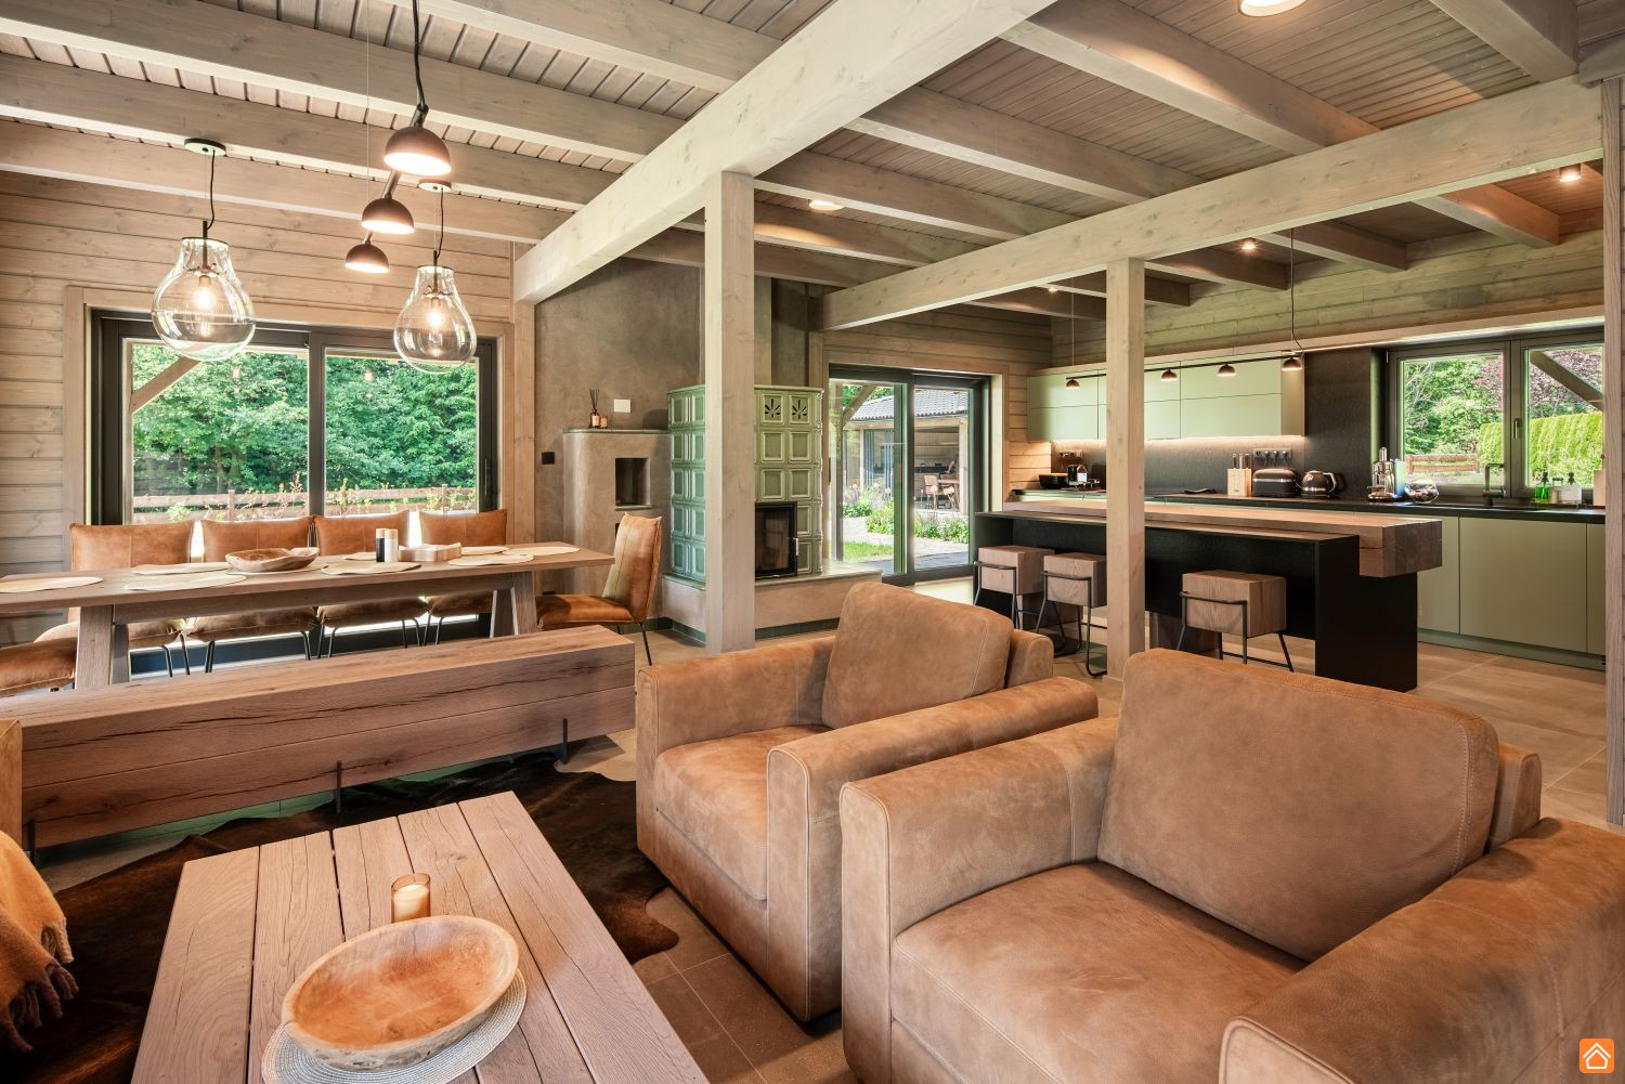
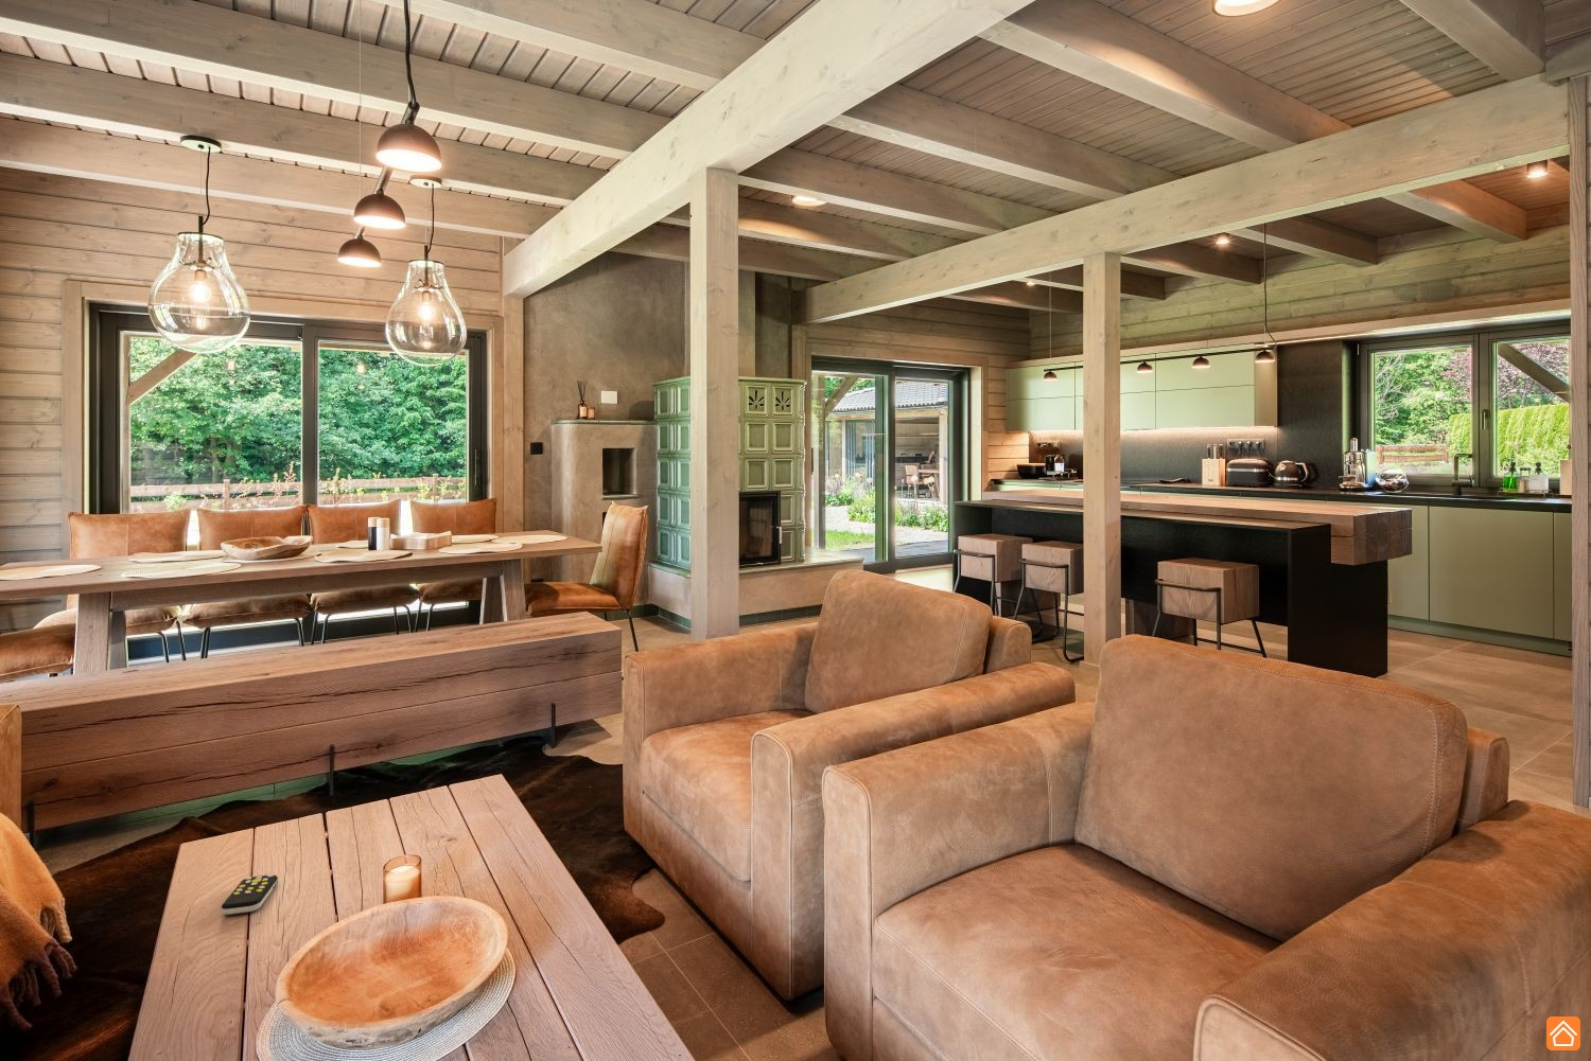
+ remote control (250, 893)
